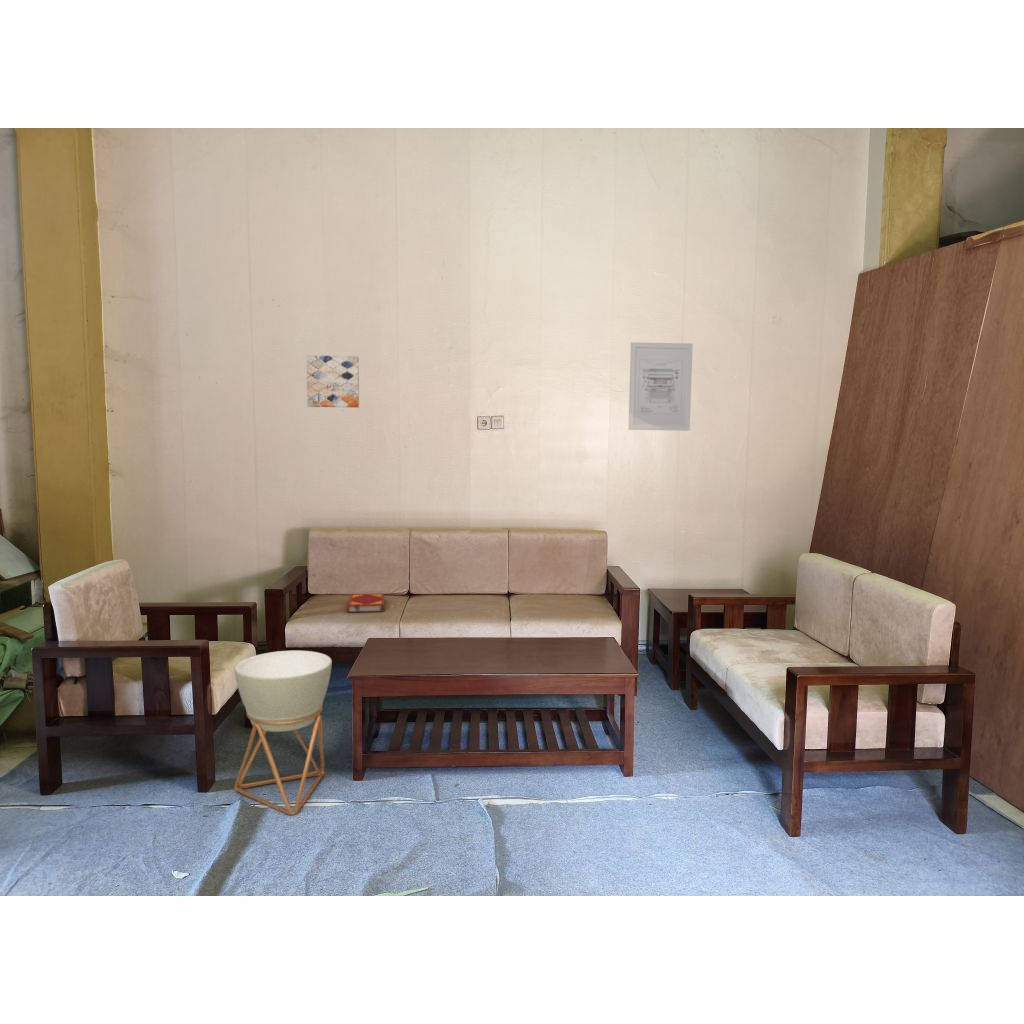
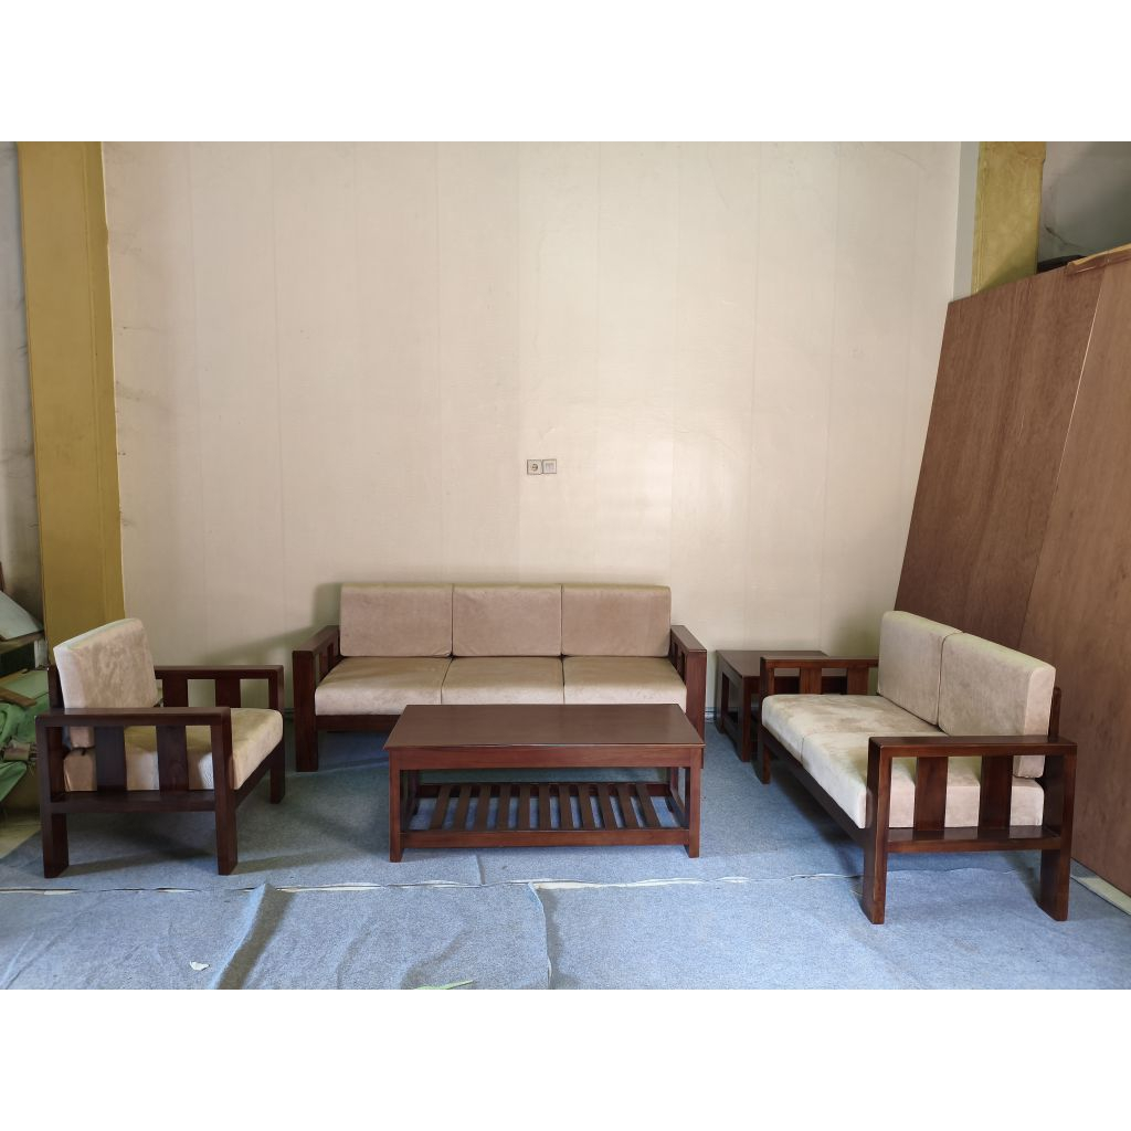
- planter (285, 728)
- wall art (660, 386)
- hardback book (366, 602)
- wall art (333, 381)
